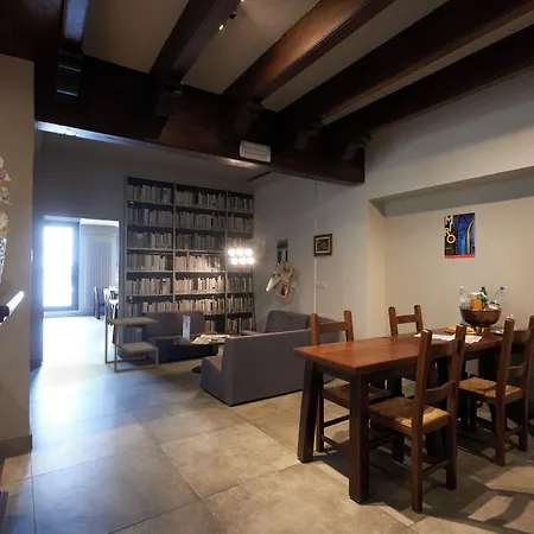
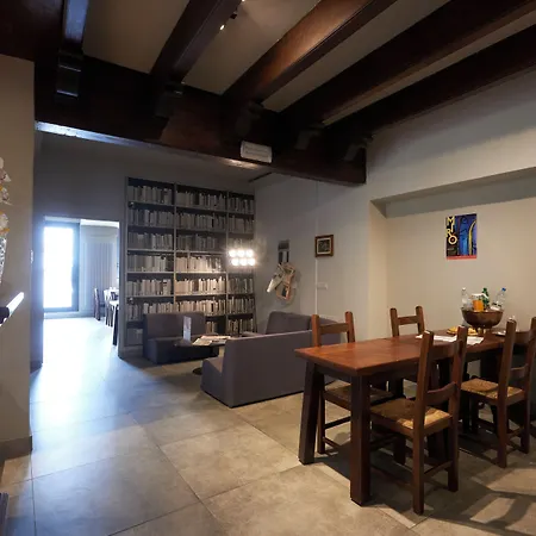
- side table (131, 343)
